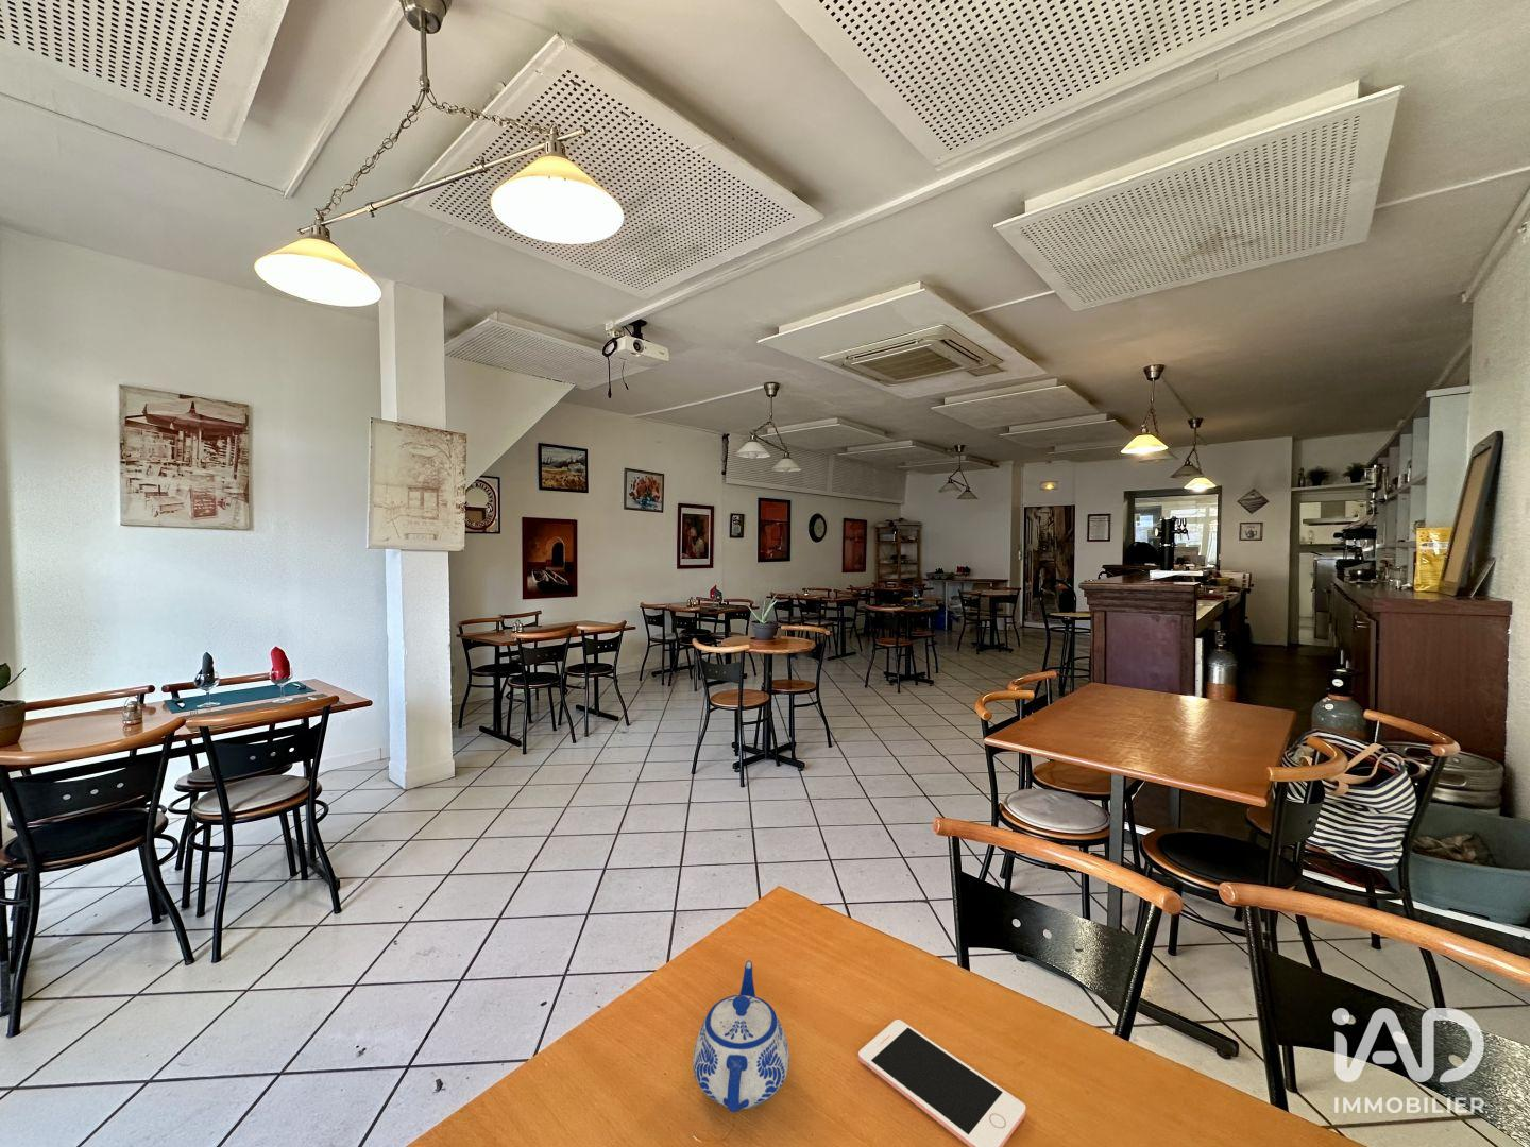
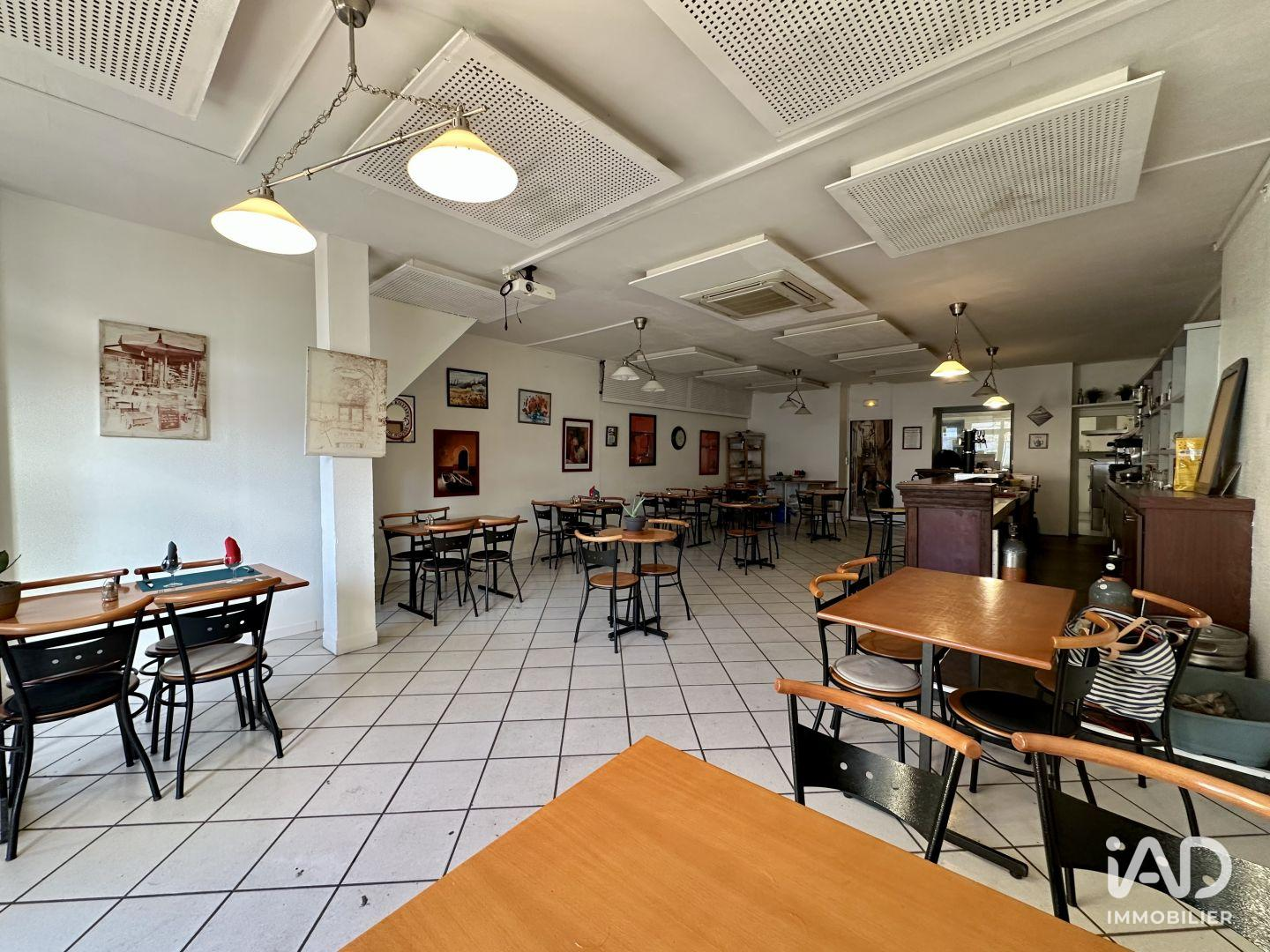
- teapot (742, 1034)
- cell phone (937, 1081)
